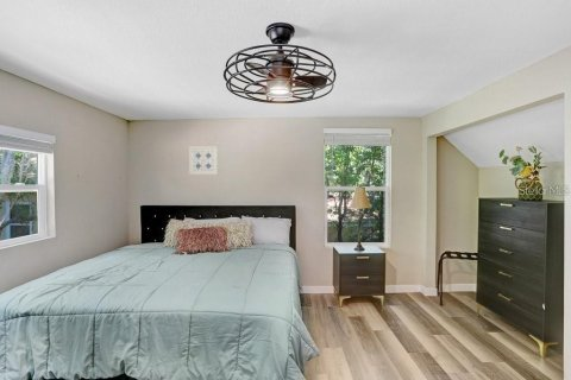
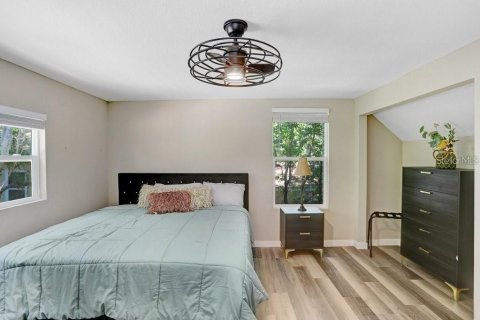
- wall art (203, 160)
